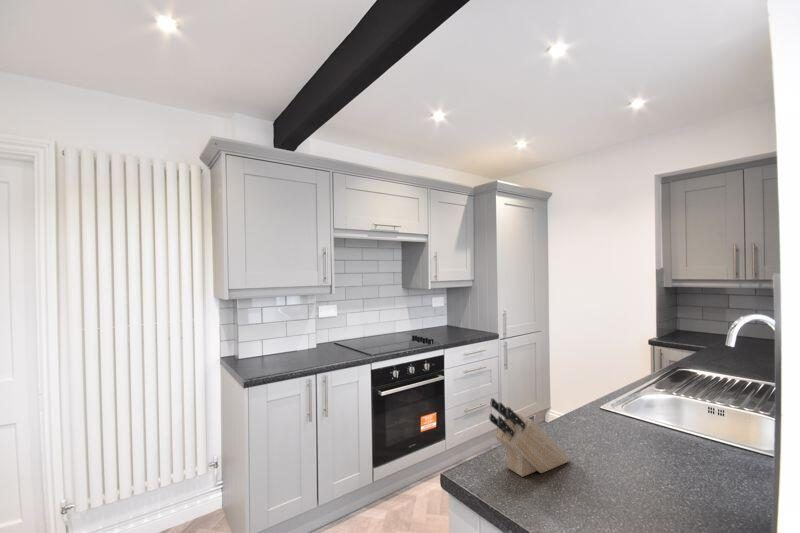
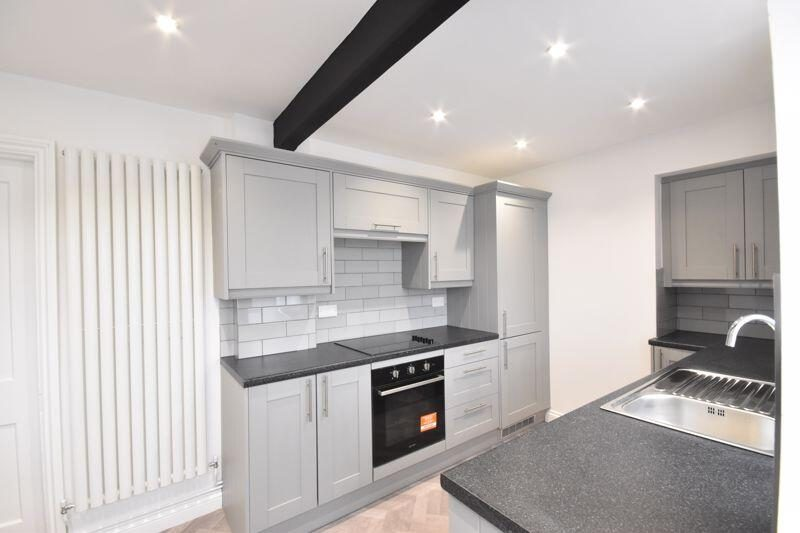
- knife block (527, 430)
